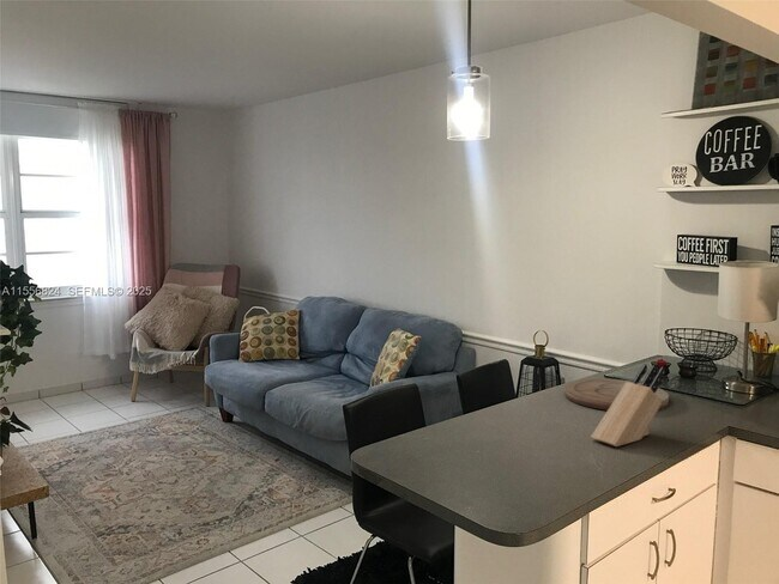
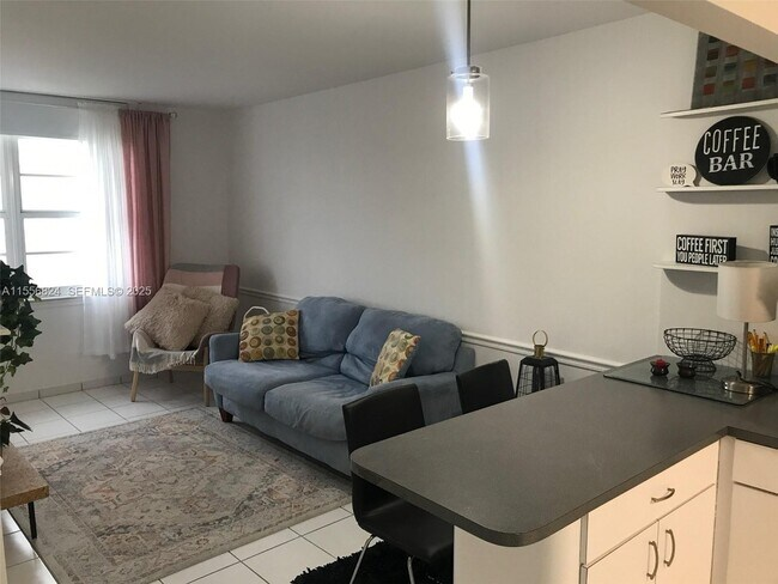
- cutting board (615, 394)
- knife block (630, 402)
